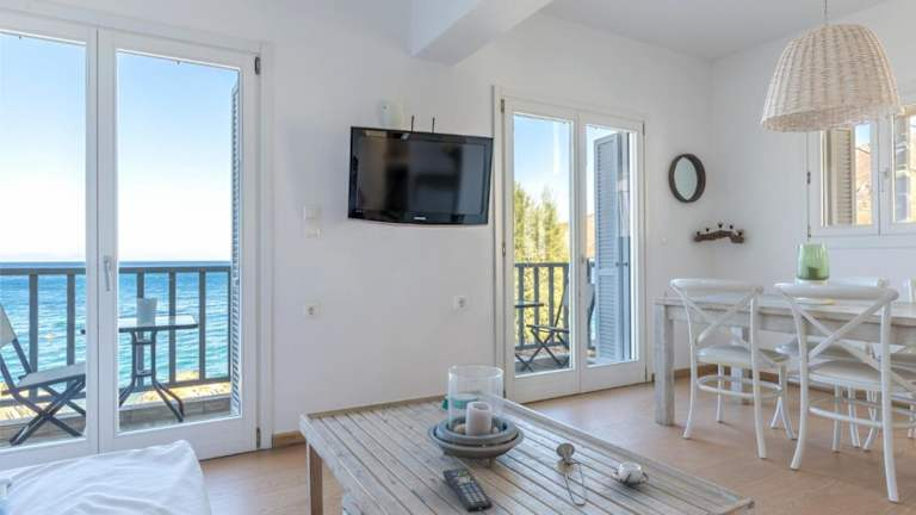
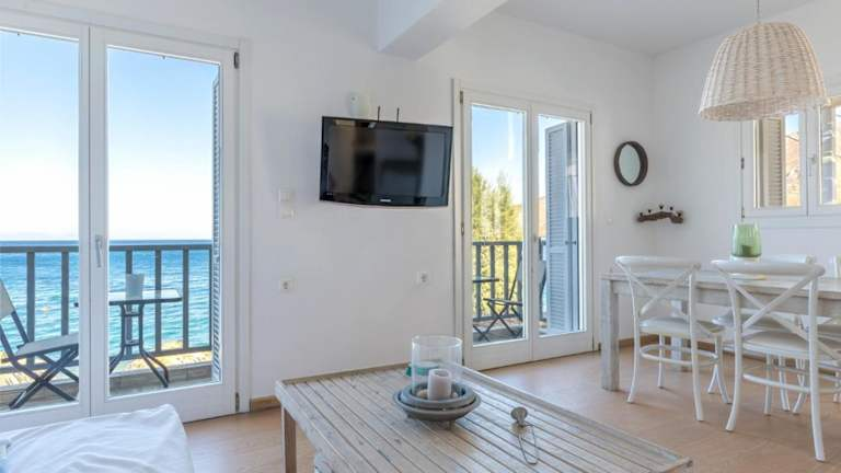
- remote control (465, 488)
- cup (630, 473)
